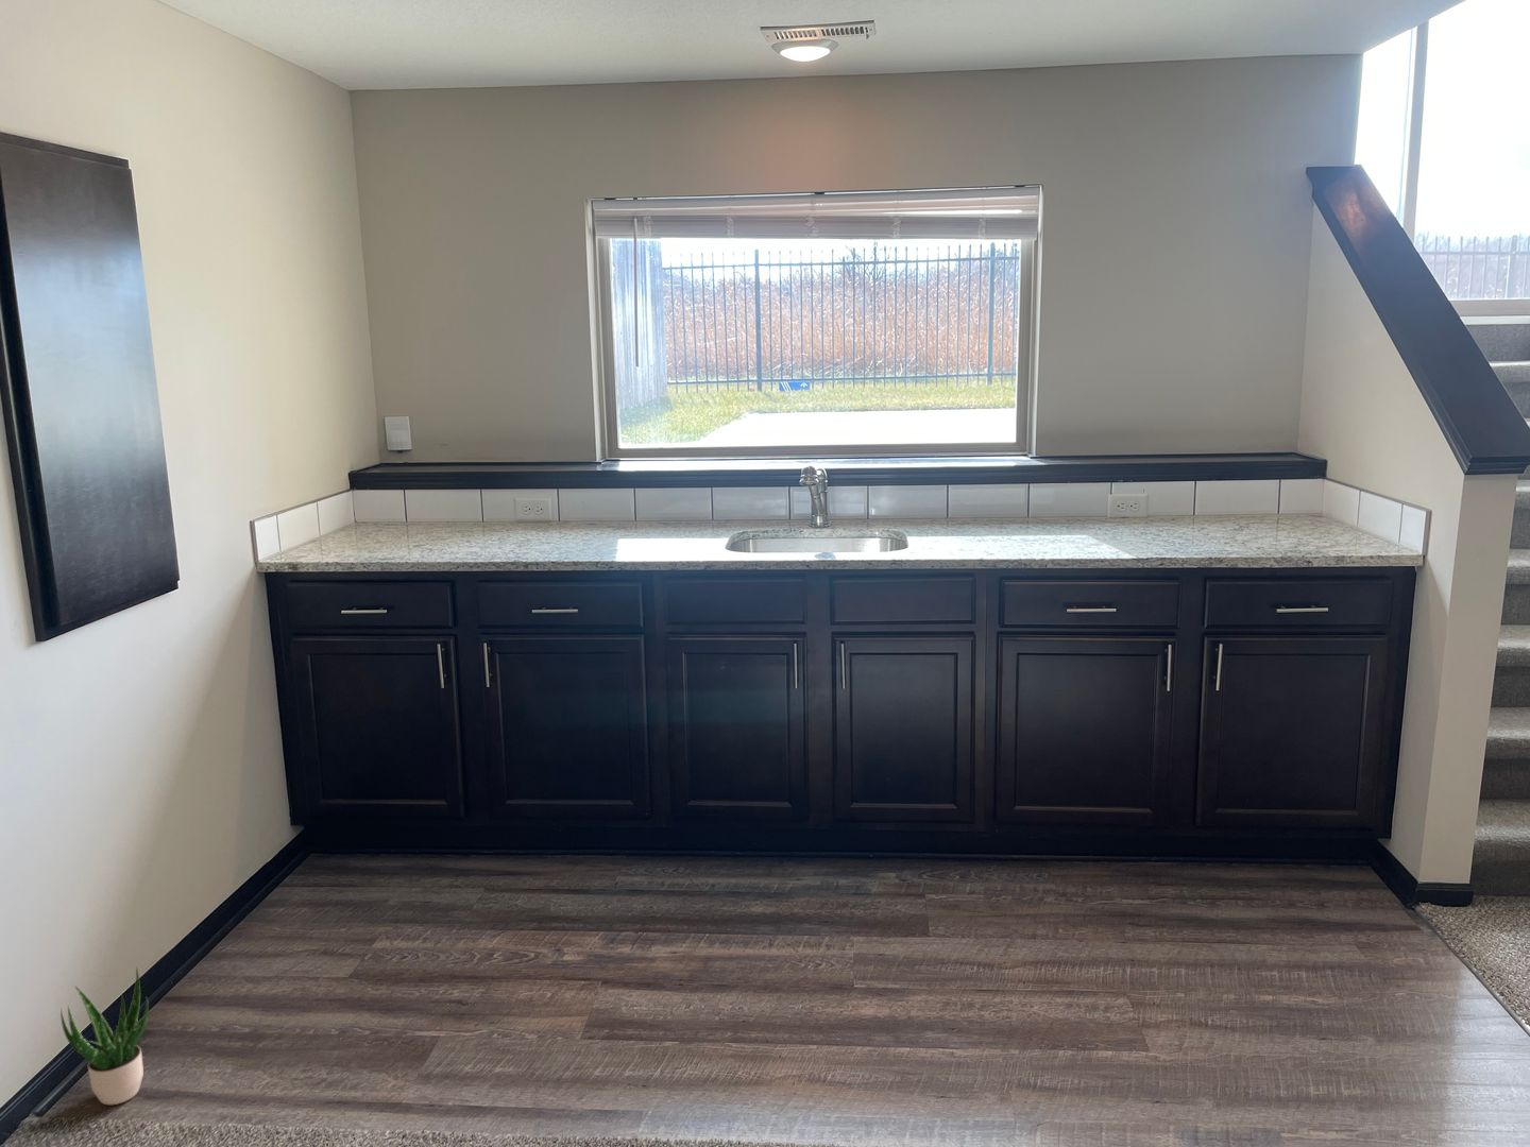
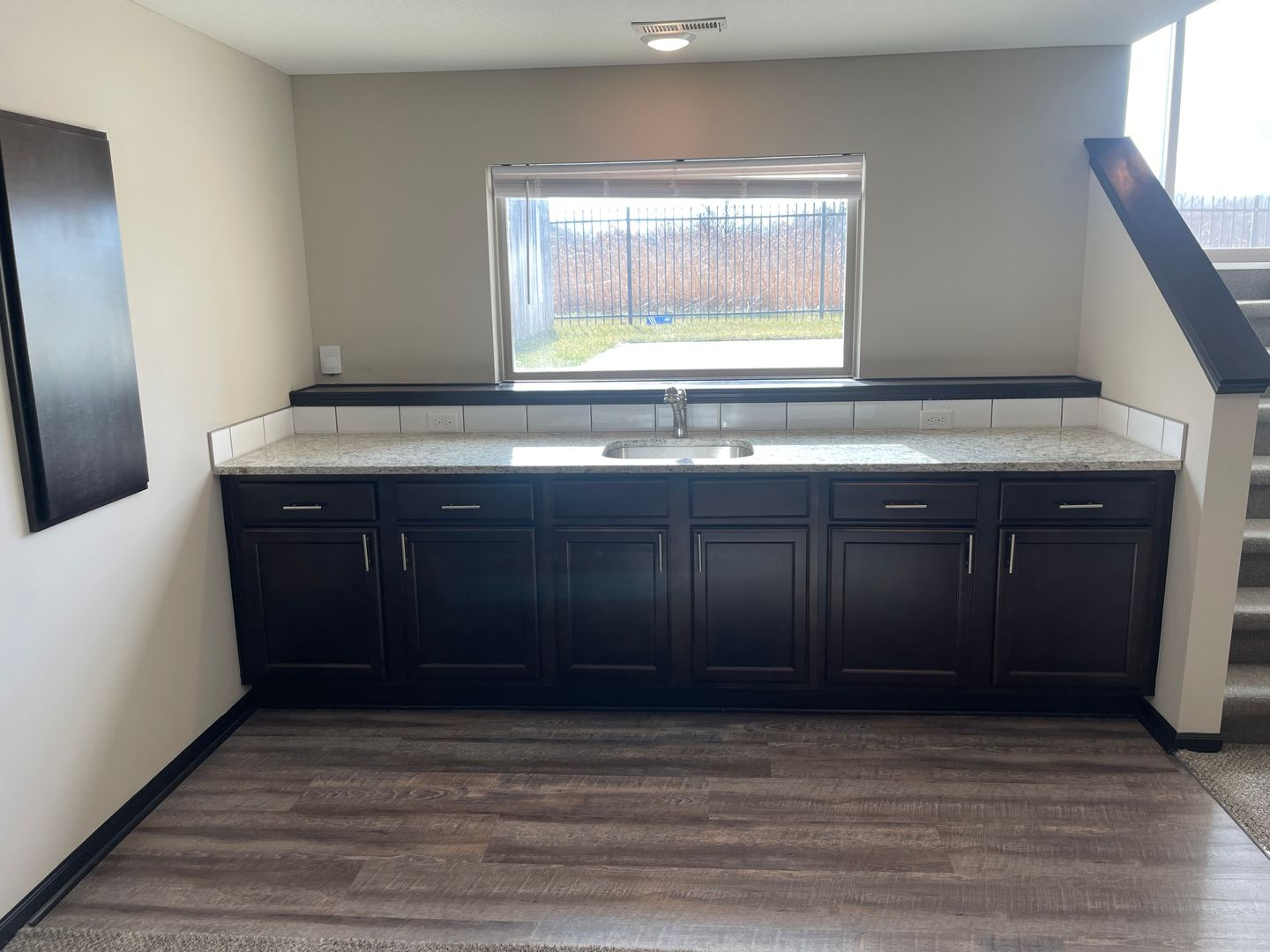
- potted plant (107, 1037)
